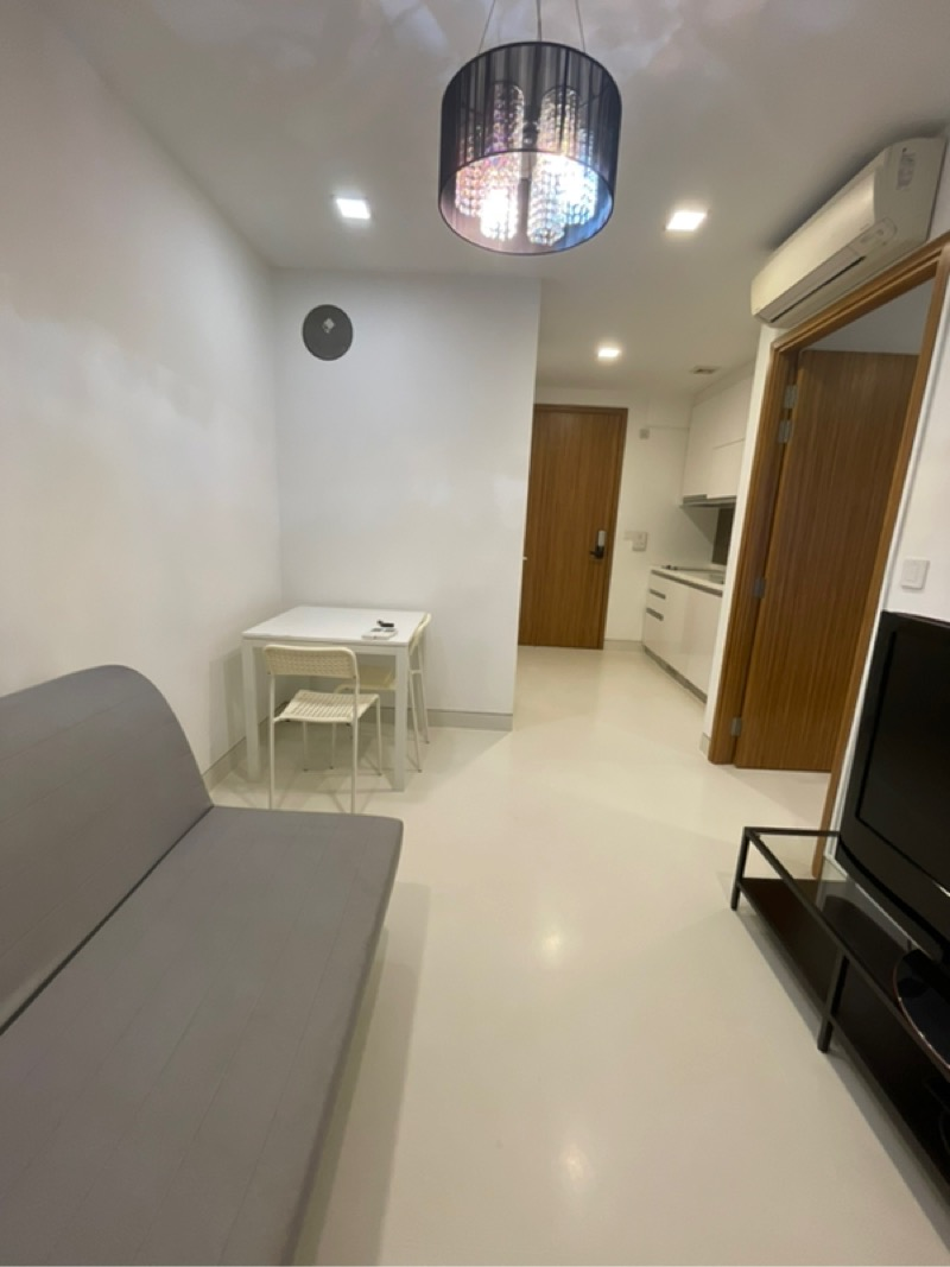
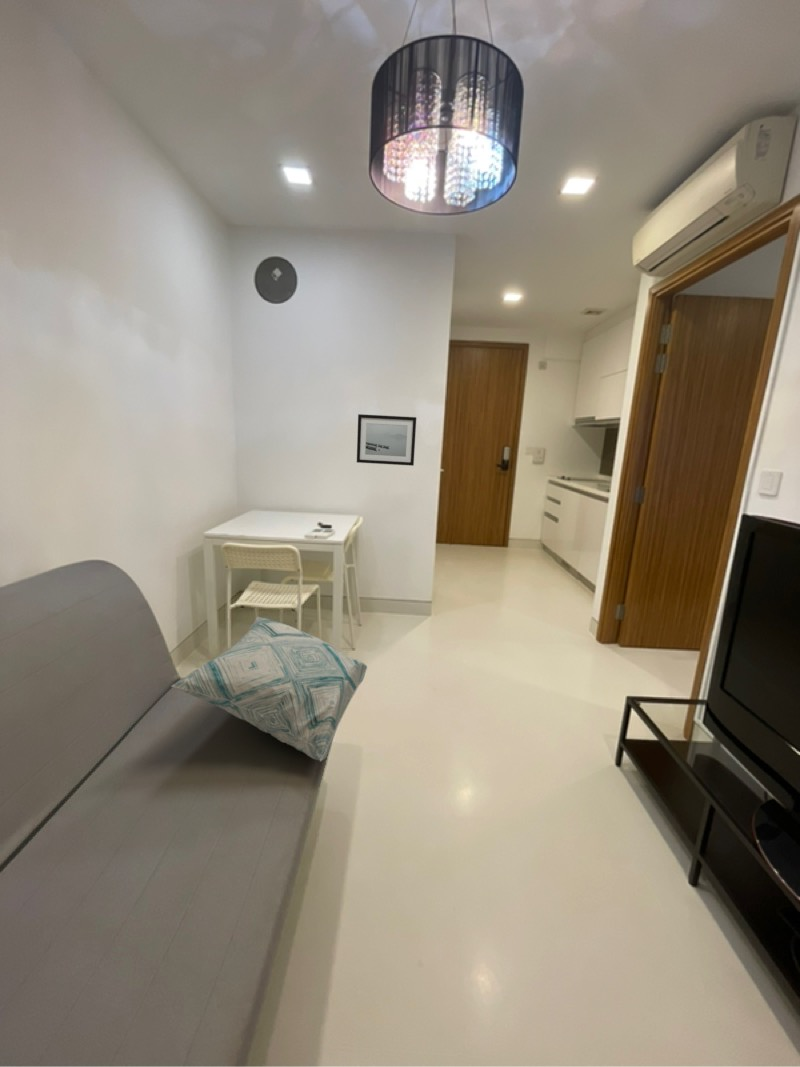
+ wall art (386, 440)
+ decorative pillow (284, 679)
